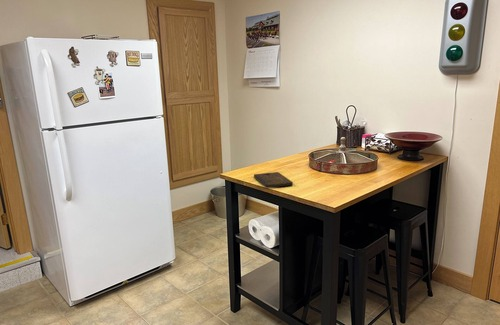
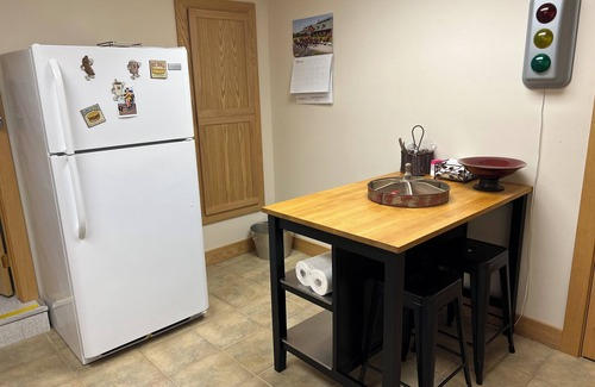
- cutting board (272, 179)
